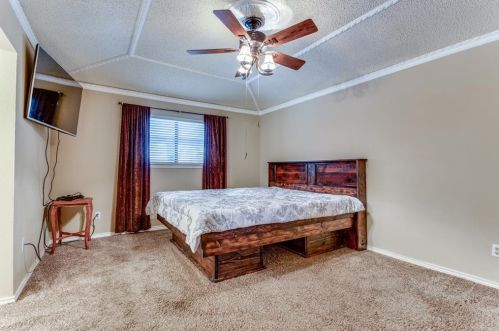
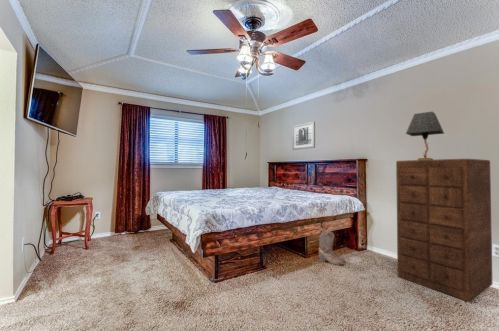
+ boots (331, 246)
+ dresser (441, 220)
+ wall art (303, 136)
+ table lamp (425, 137)
